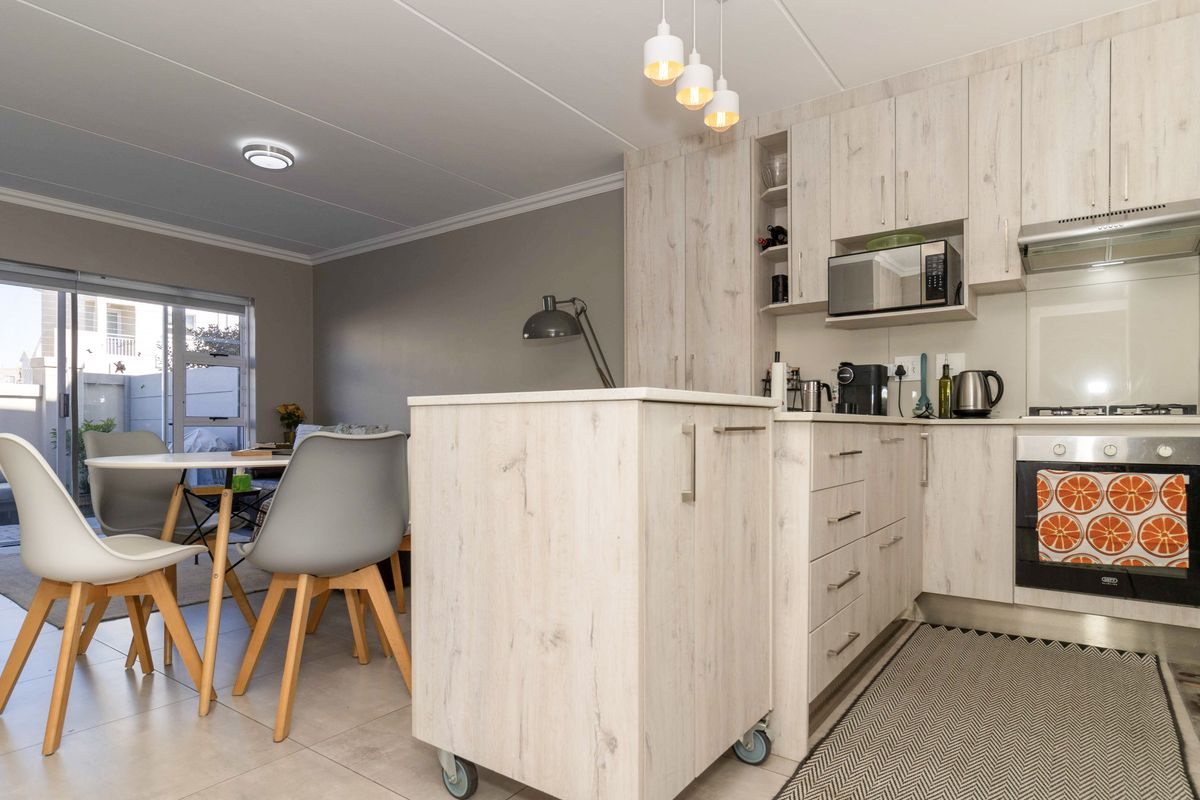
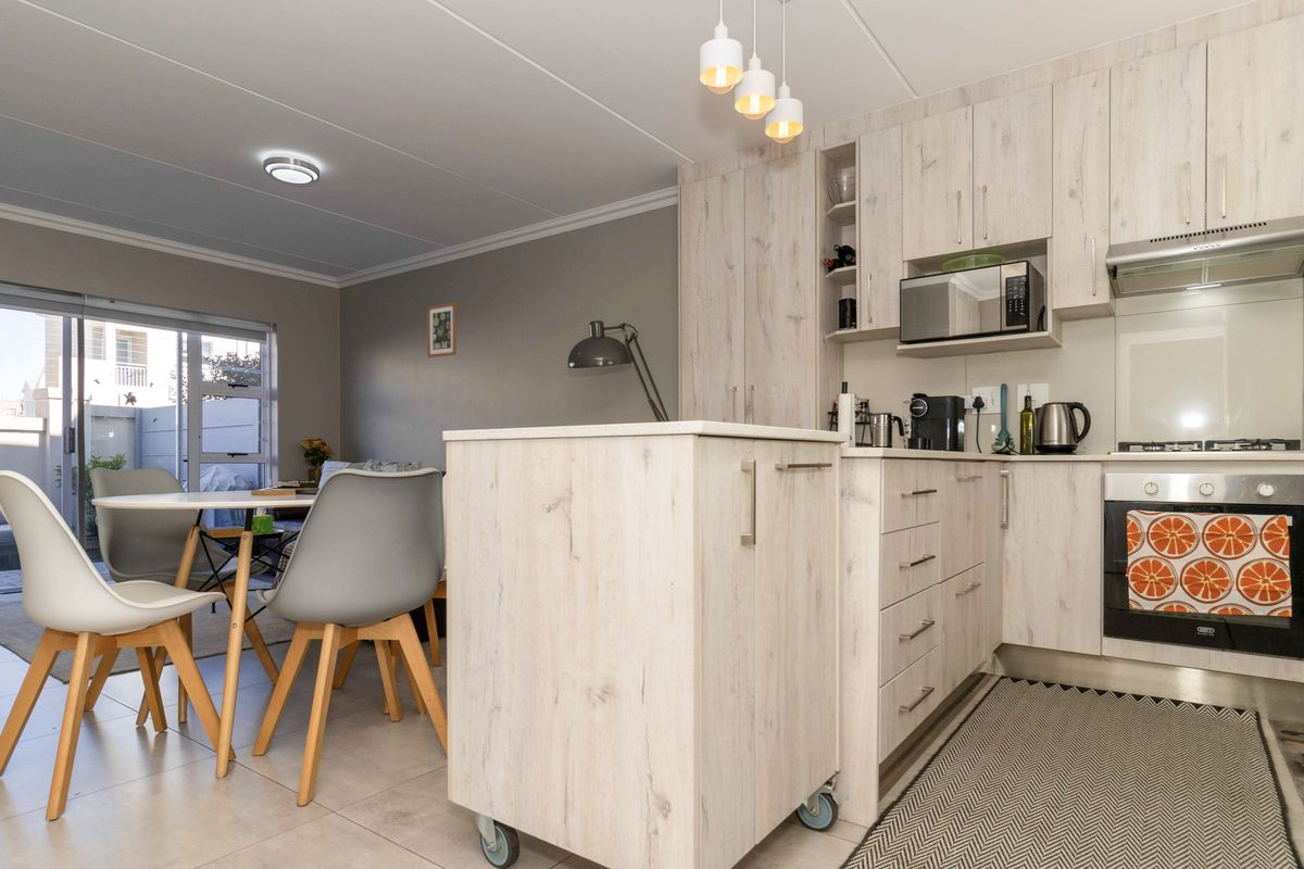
+ wall art (441, 330)
